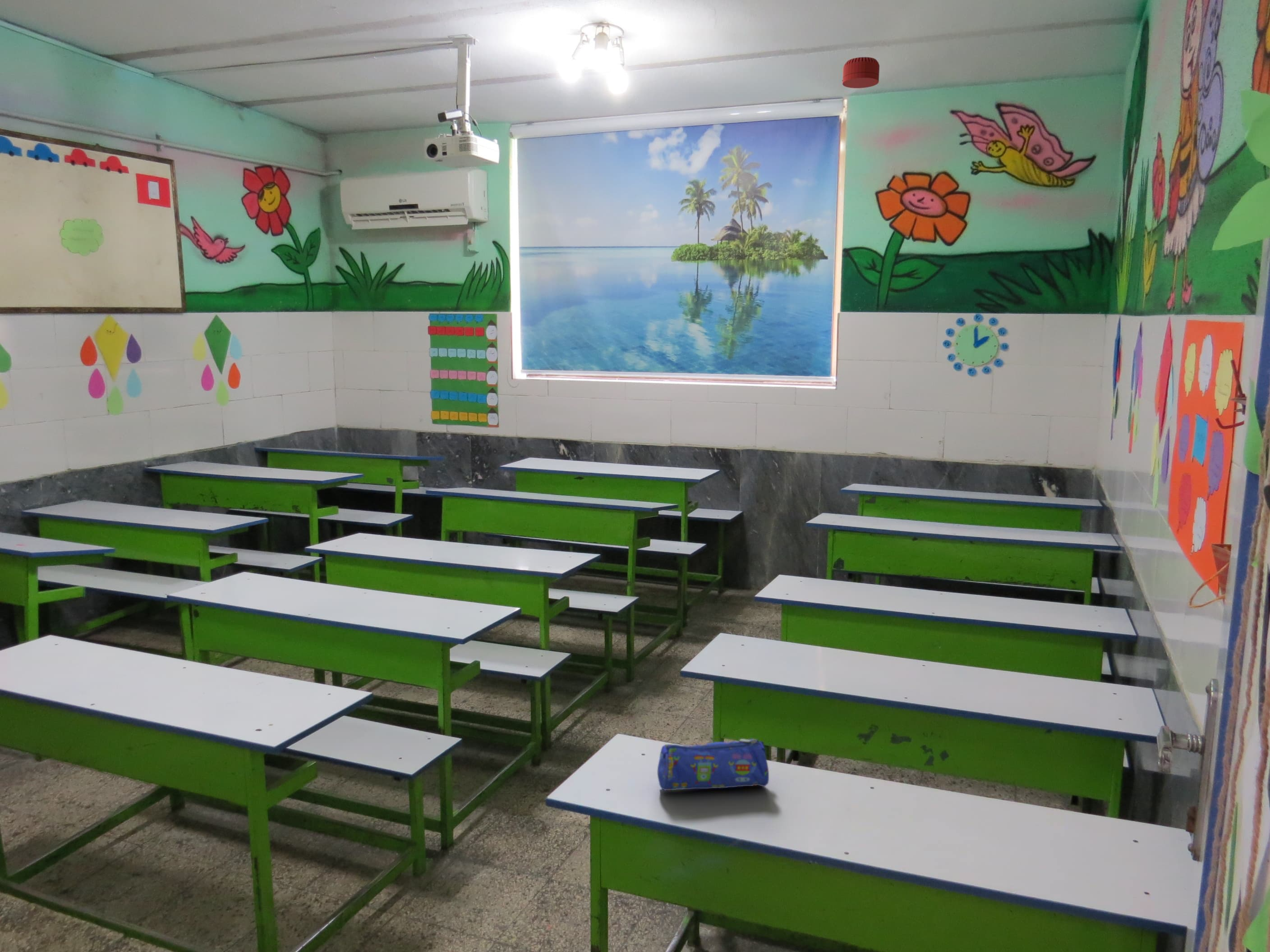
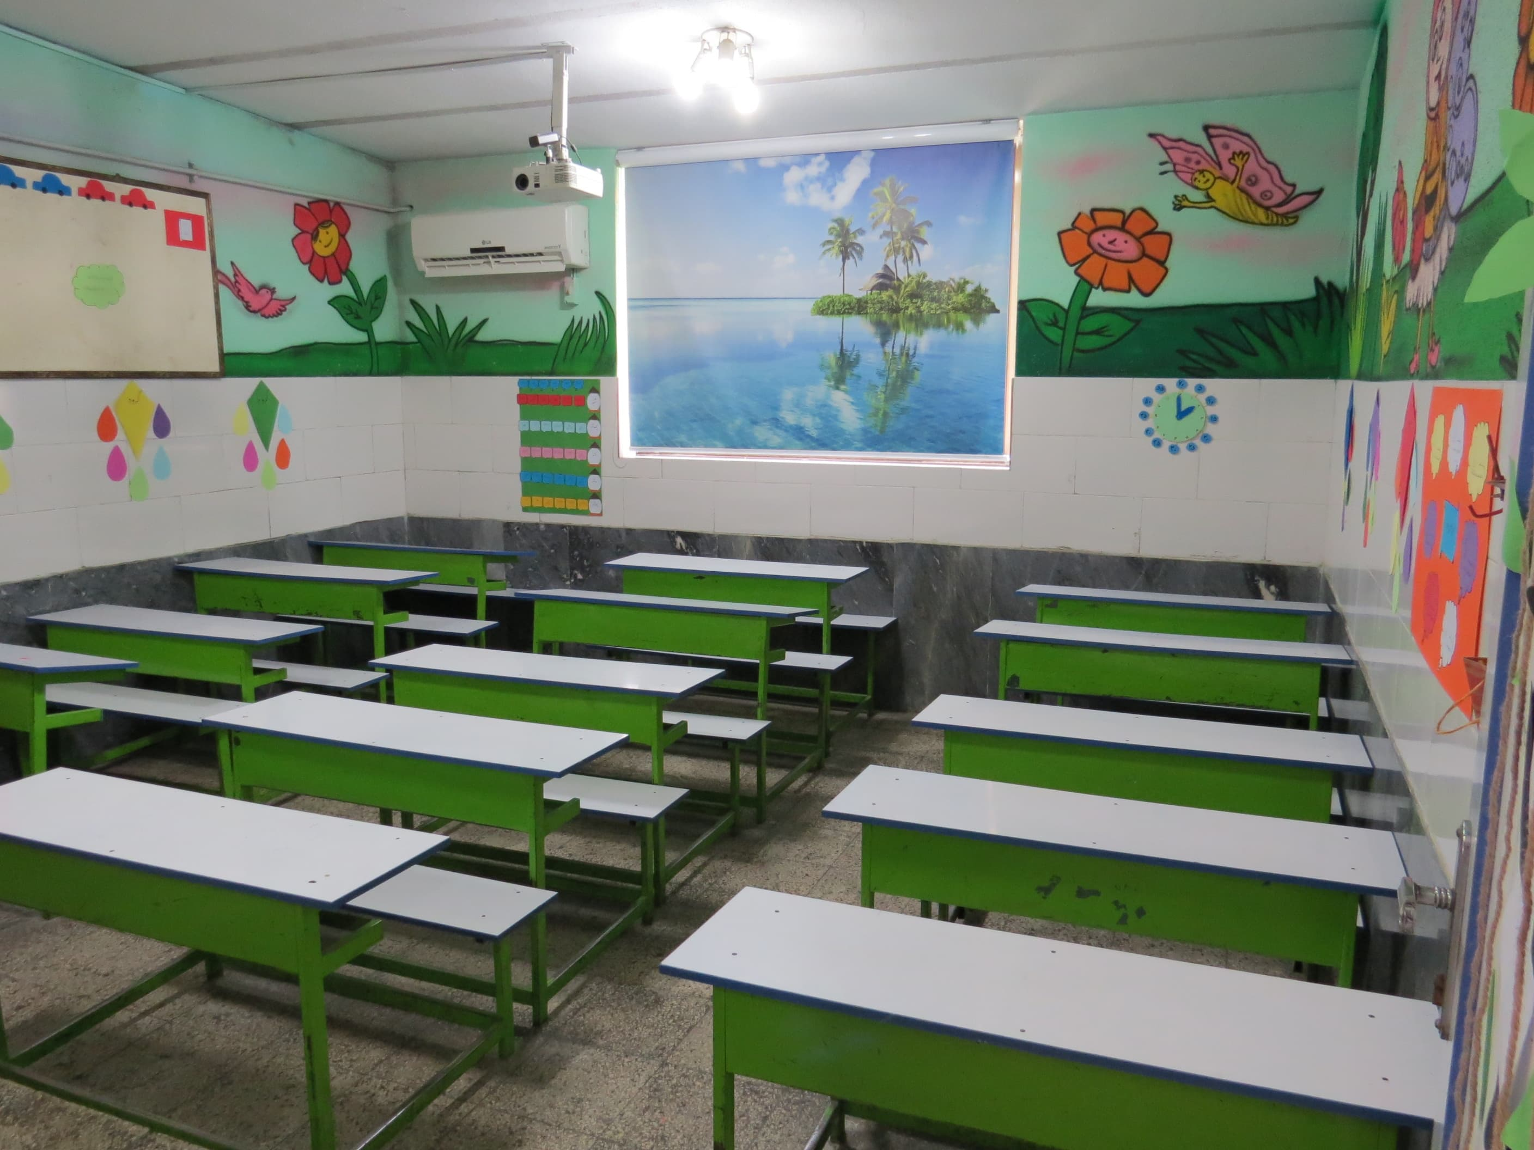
- pencil case (713, 764)
- smoke detector (860, 72)
